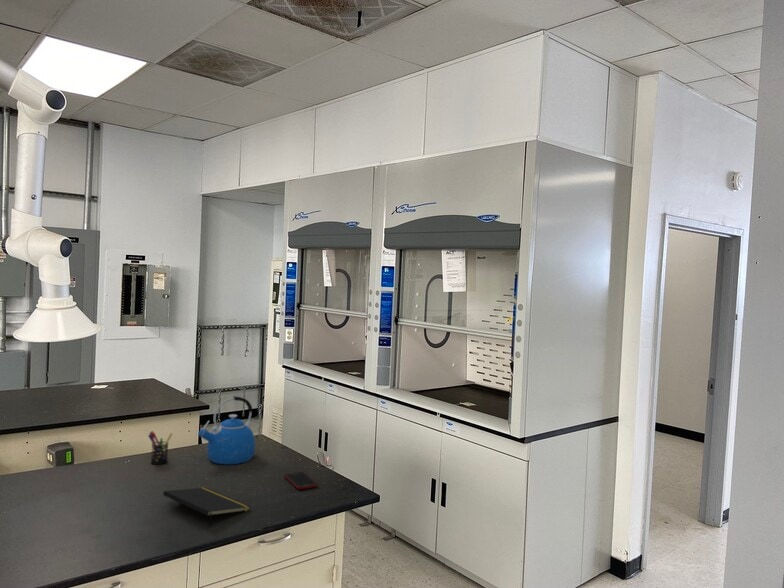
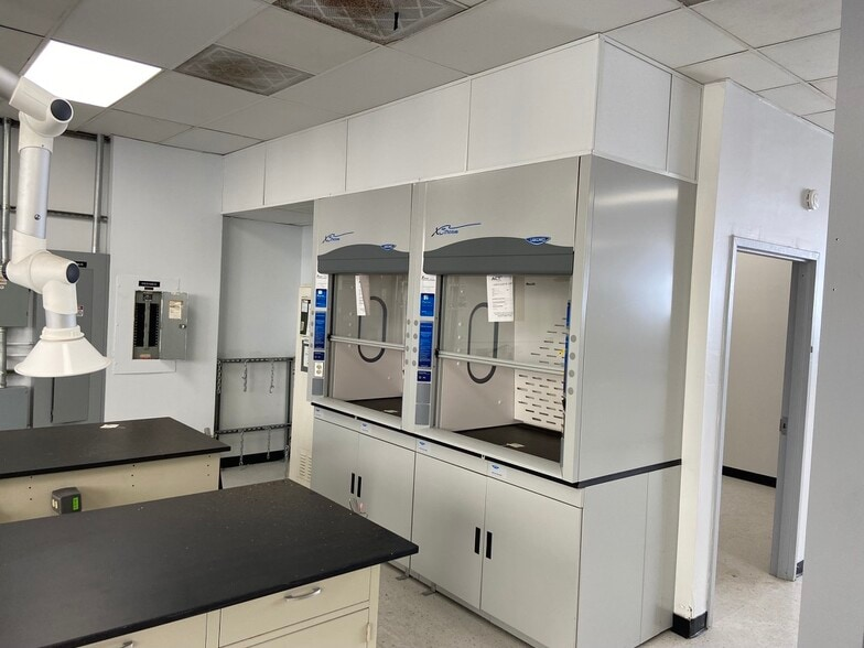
- cell phone (300, 480)
- pen holder (159, 446)
- kettle (227, 428)
- notepad (206, 500)
